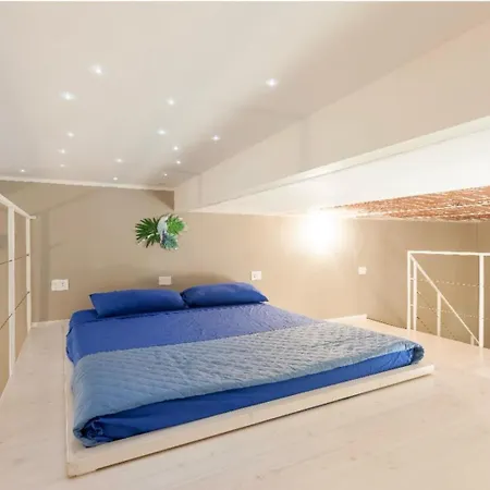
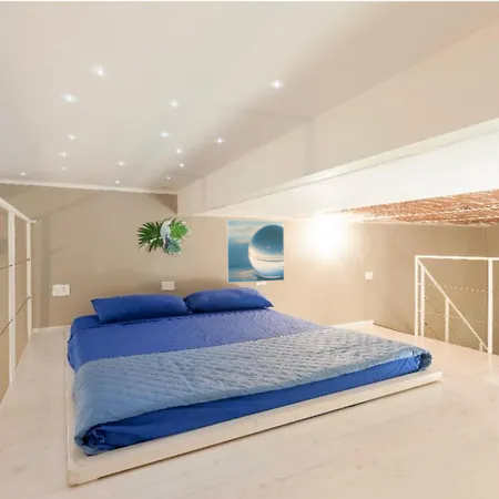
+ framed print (255, 251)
